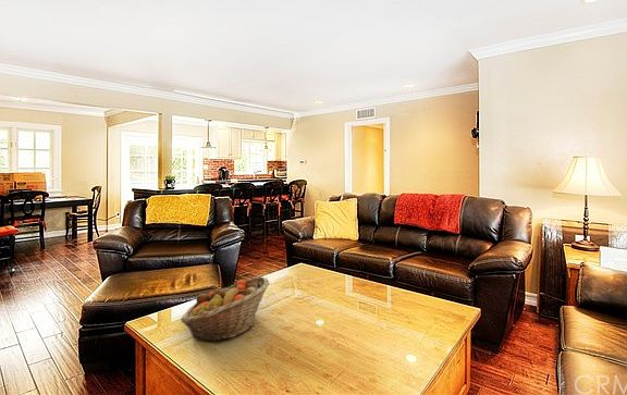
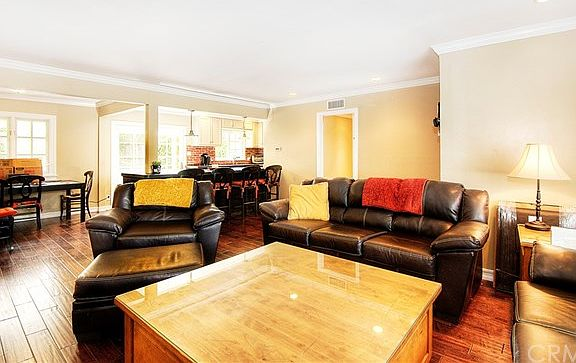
- fruit basket (228, 305)
